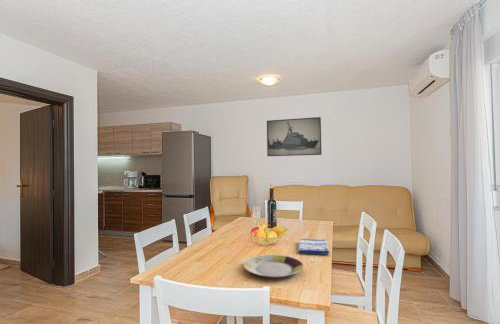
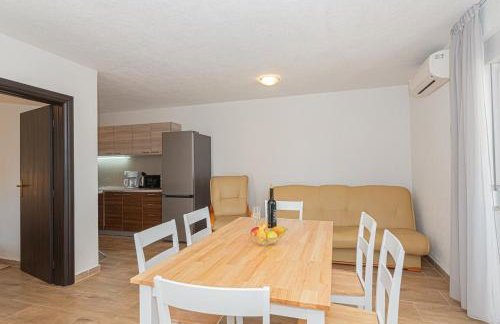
- dish towel (313, 245)
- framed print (293, 137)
- plate (273, 266)
